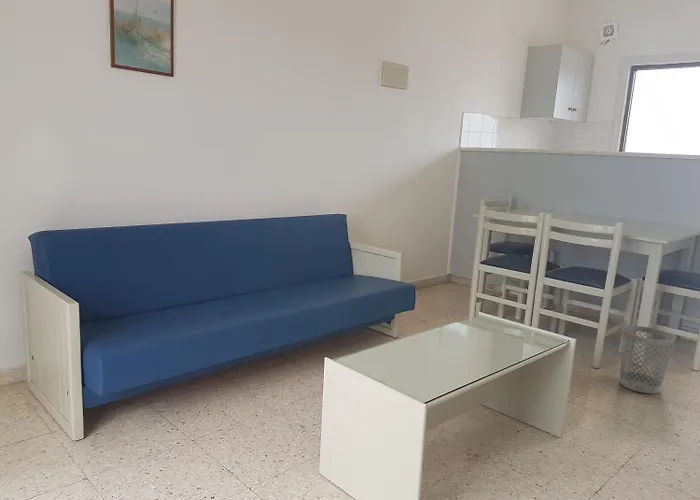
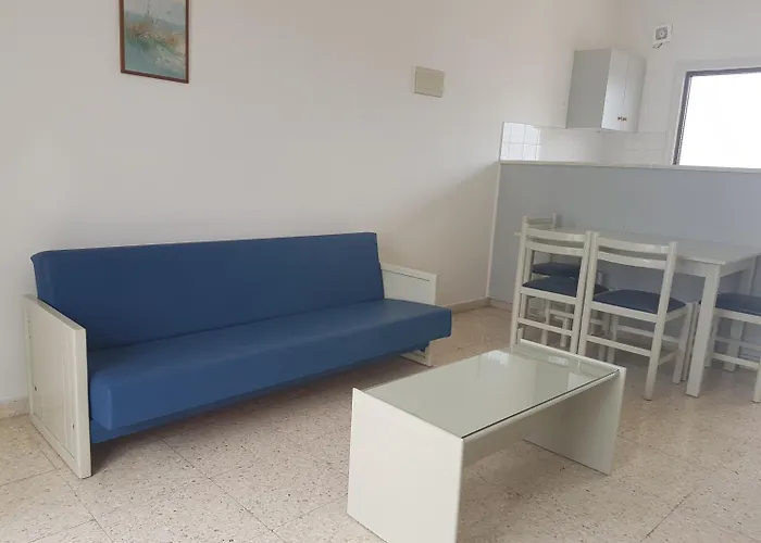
- wastebasket (643, 359)
